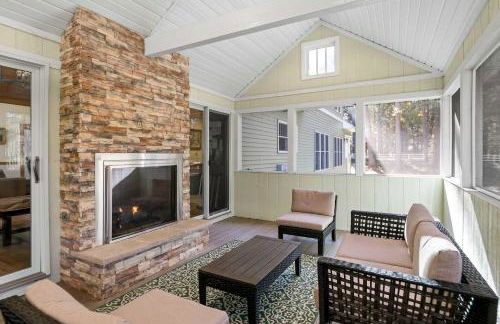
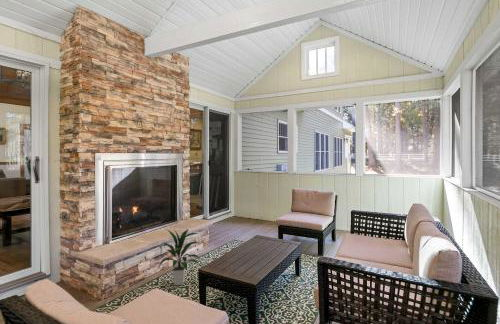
+ indoor plant (179, 255)
